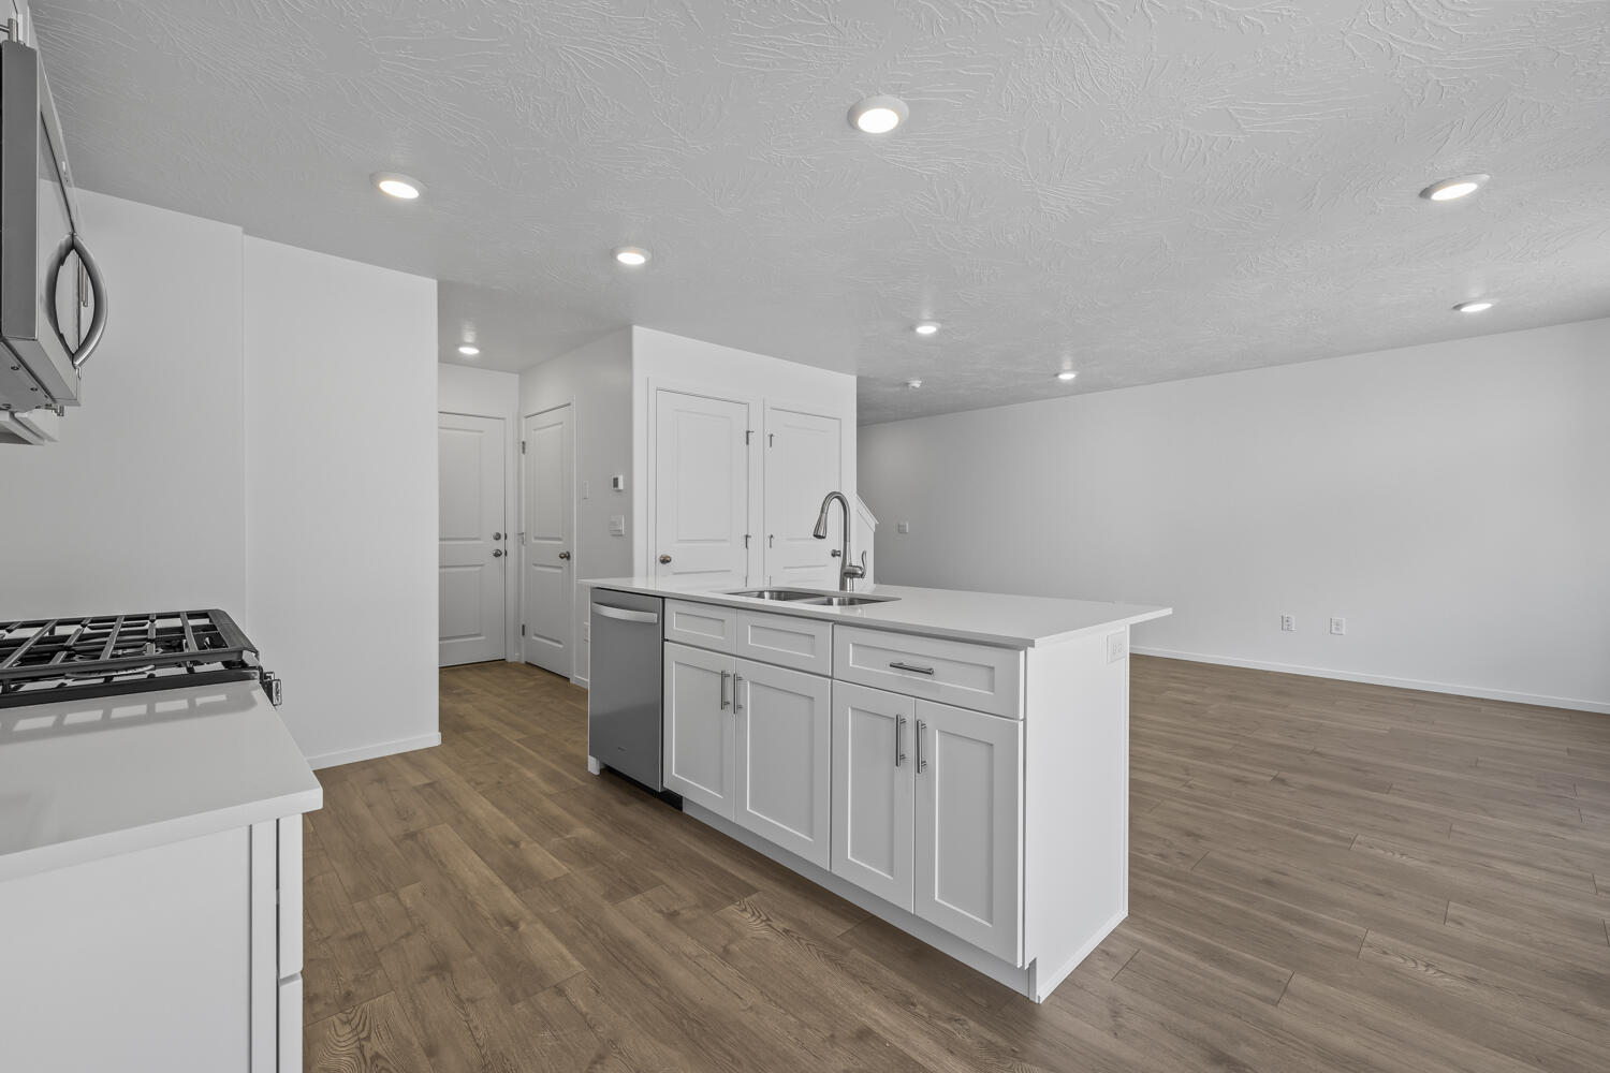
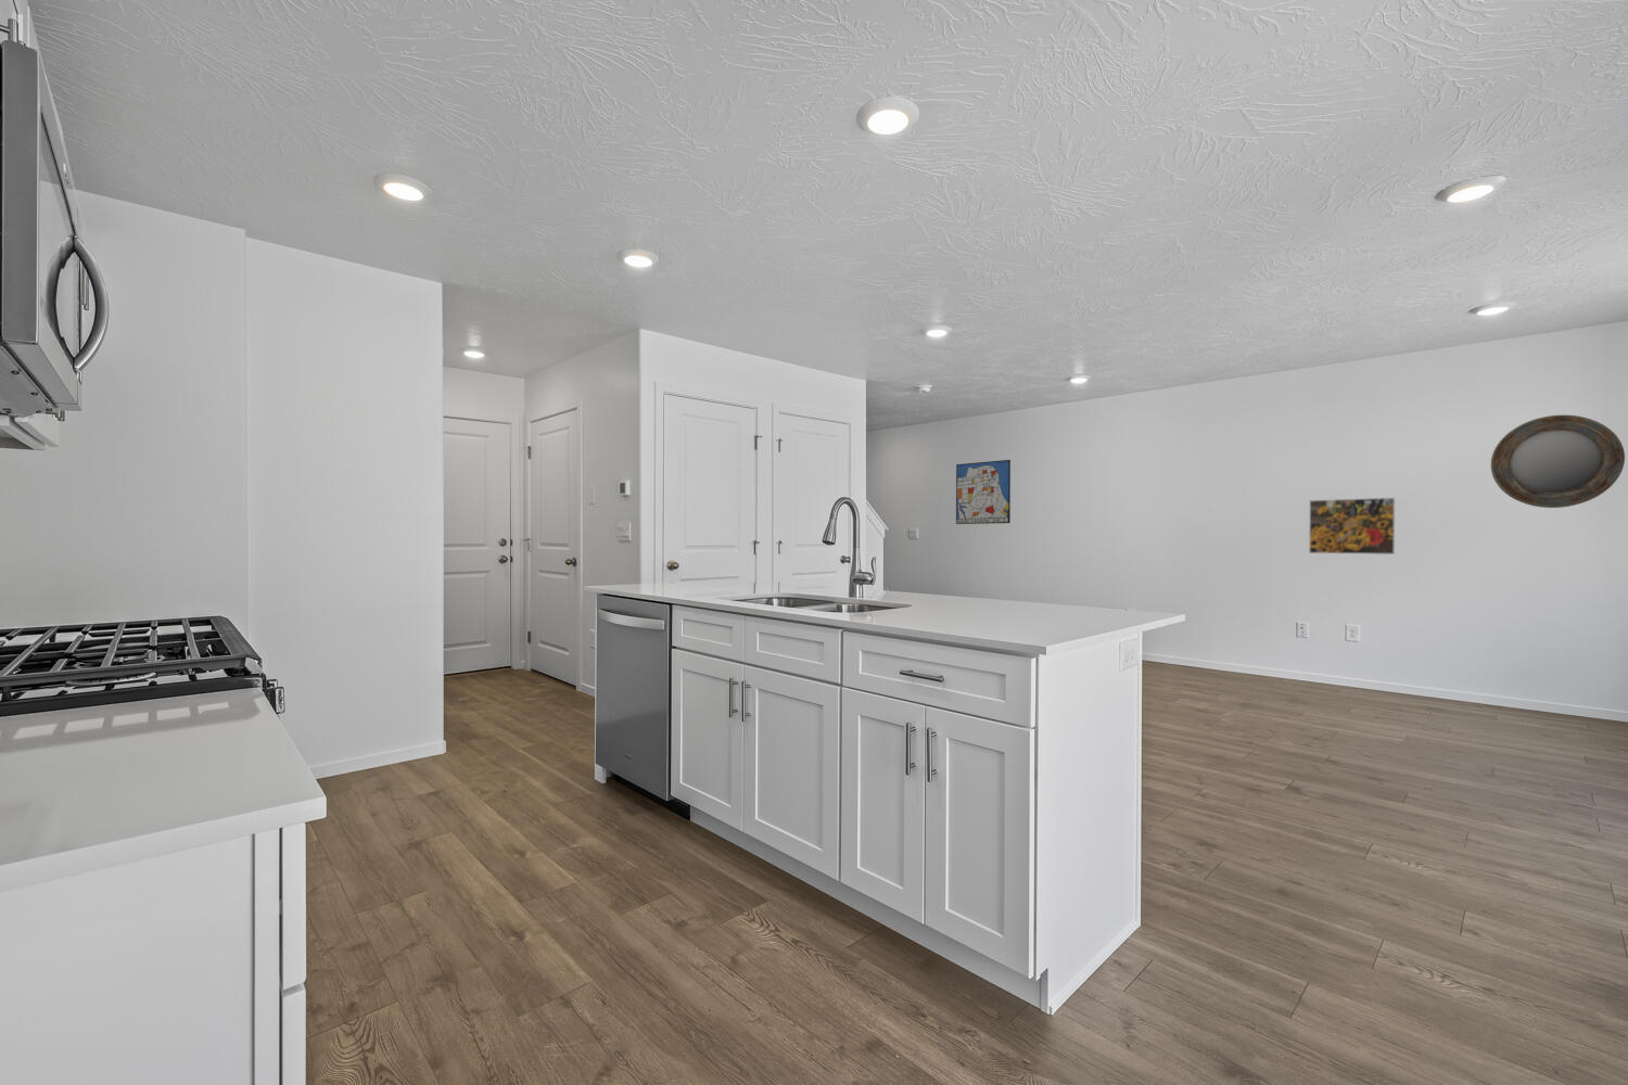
+ home mirror (1554, 461)
+ wall art (982, 493)
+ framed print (1351, 527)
